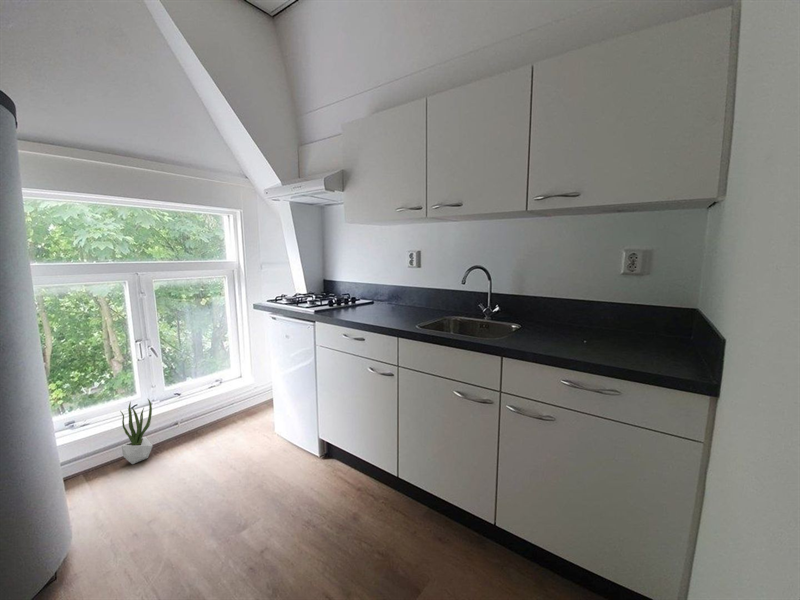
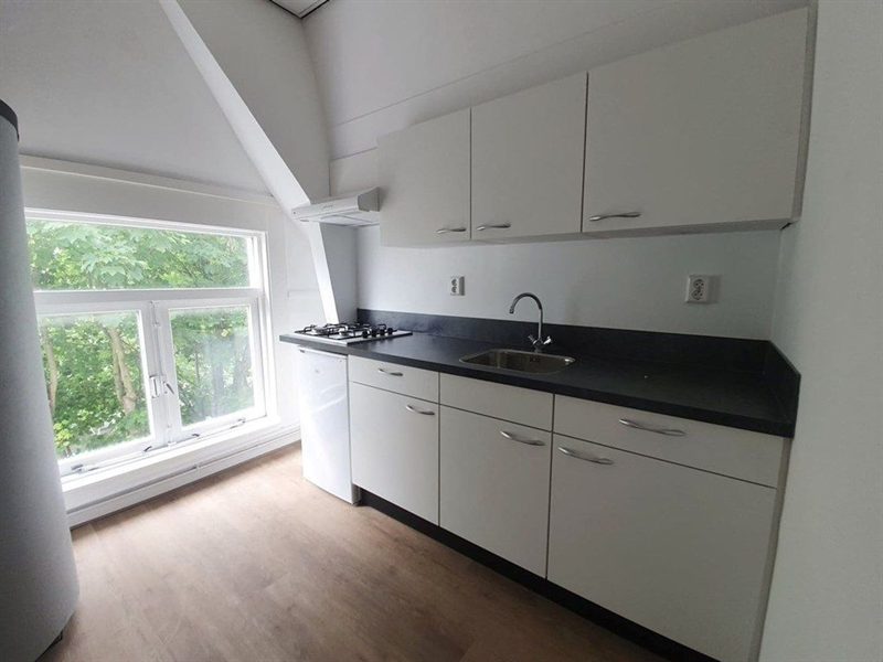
- potted plant (138, 431)
